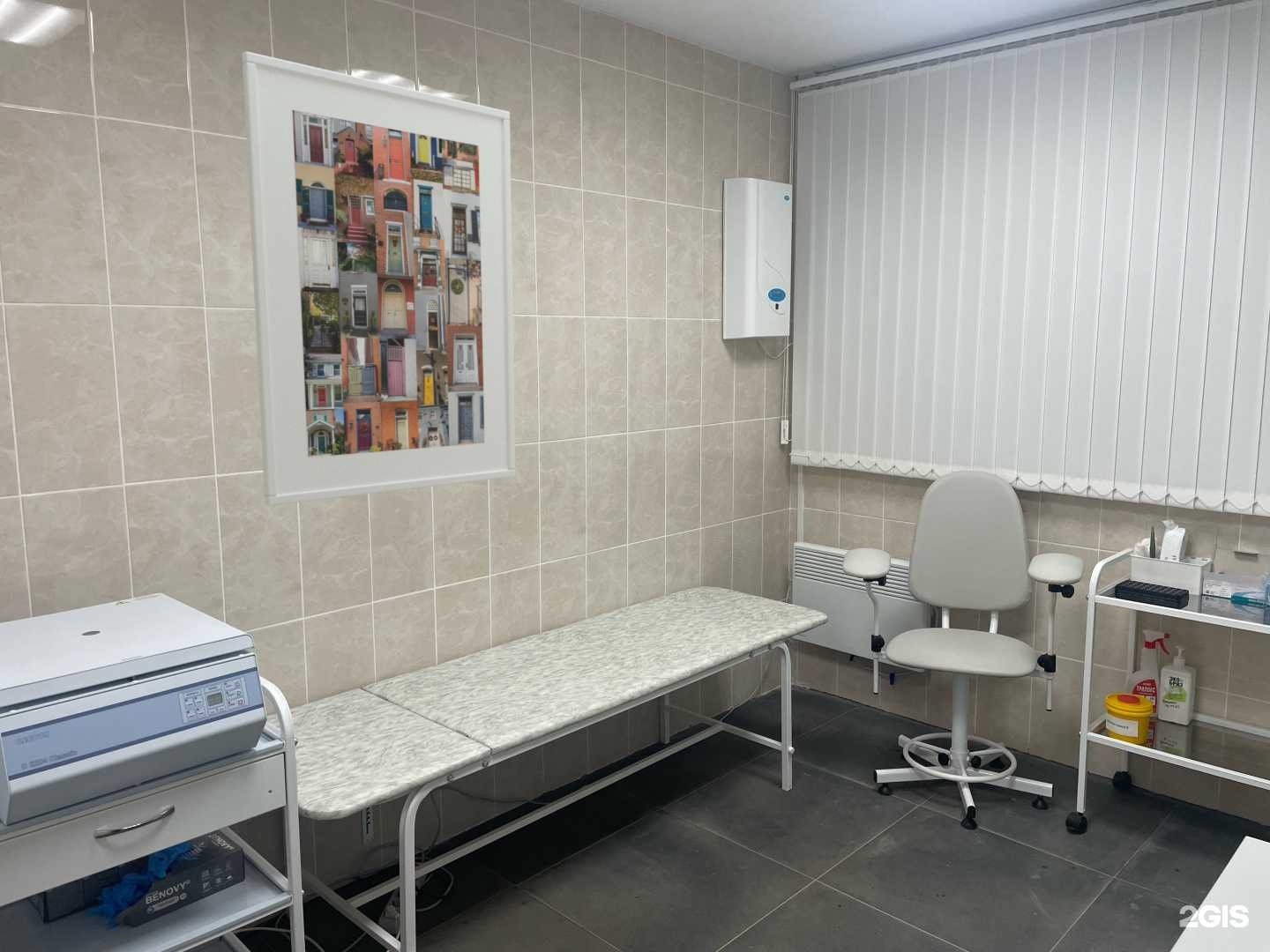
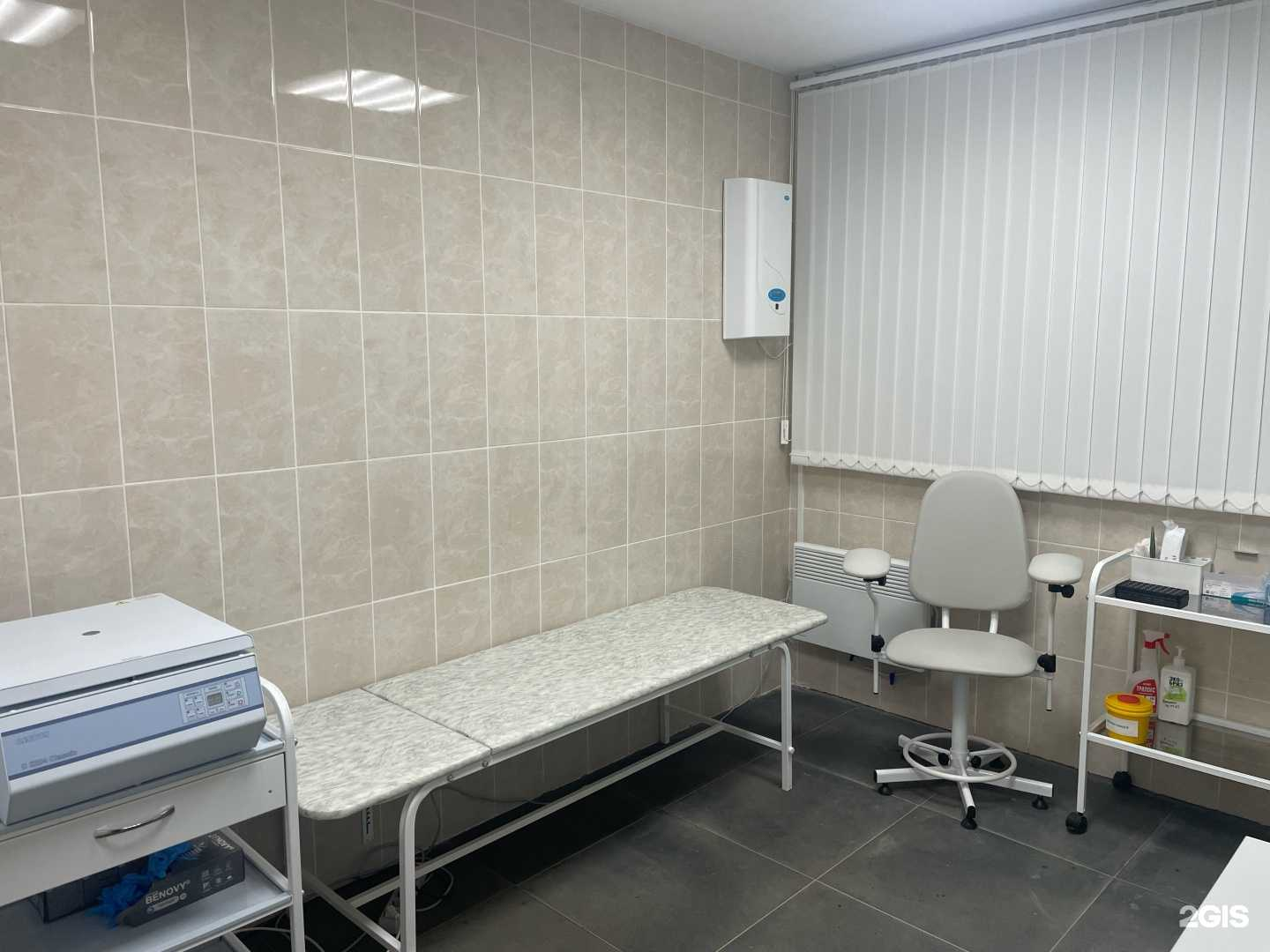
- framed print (397, 293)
